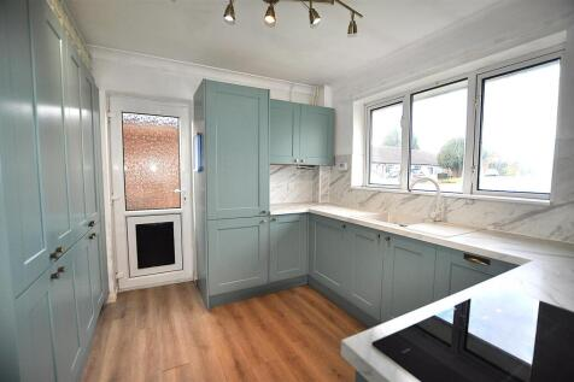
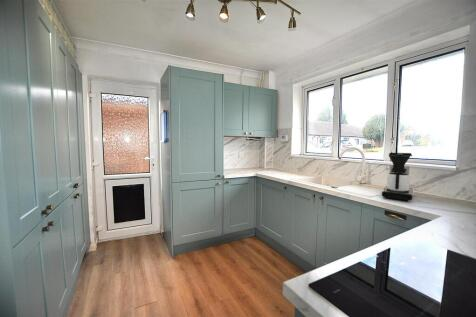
+ coffee maker (398, 174)
